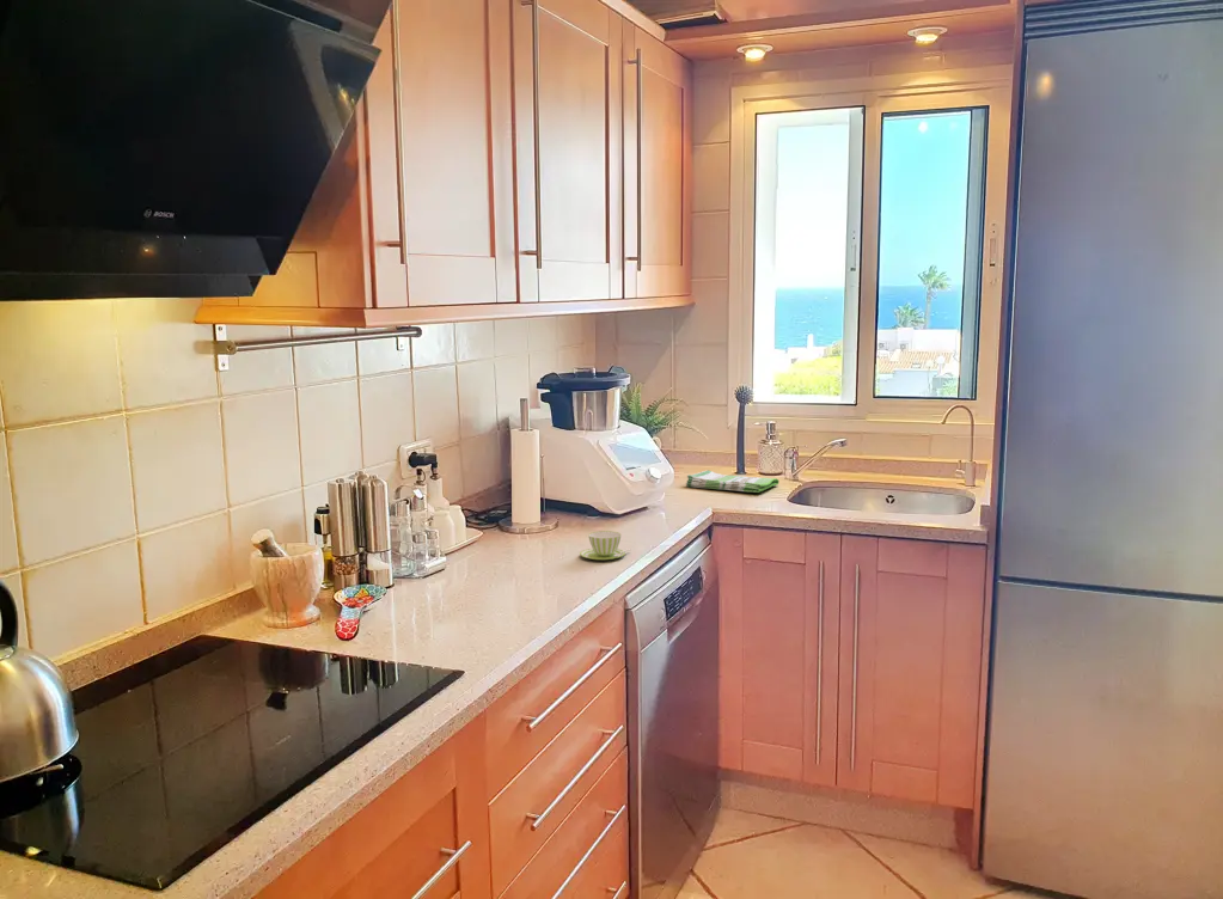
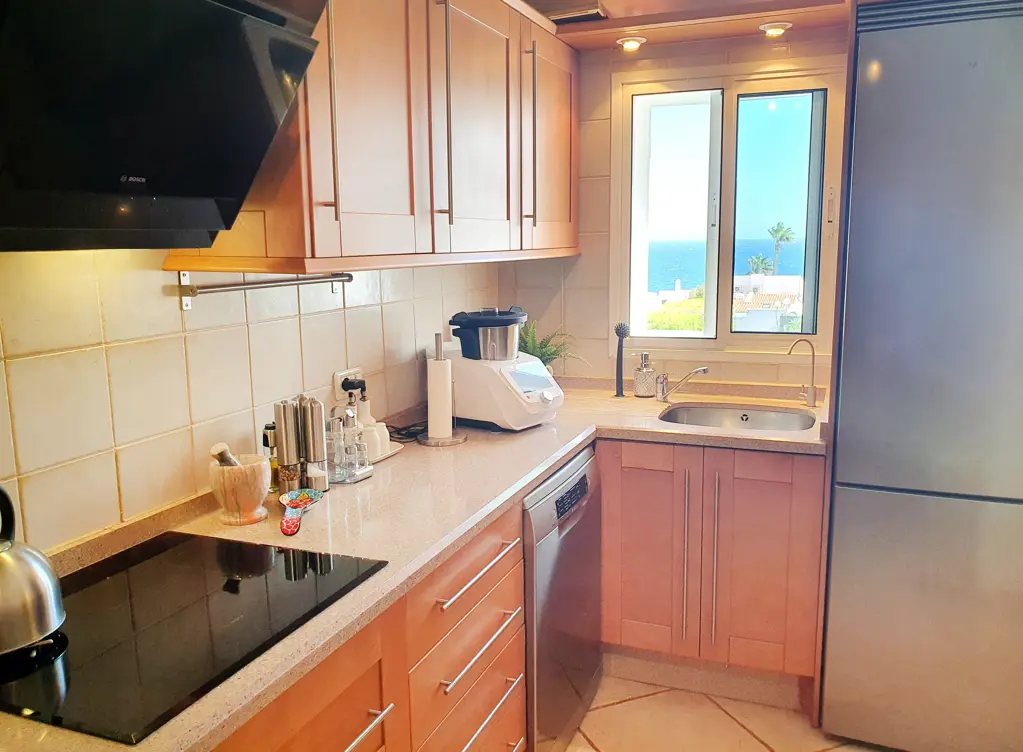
- cup (603, 544)
- dish towel (732, 479)
